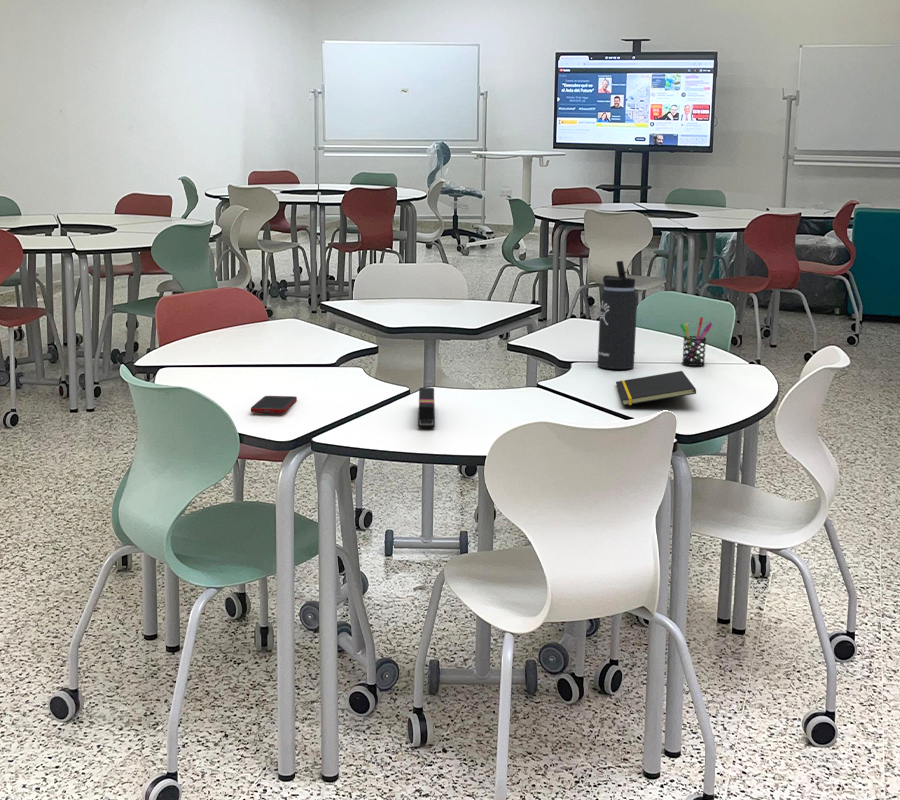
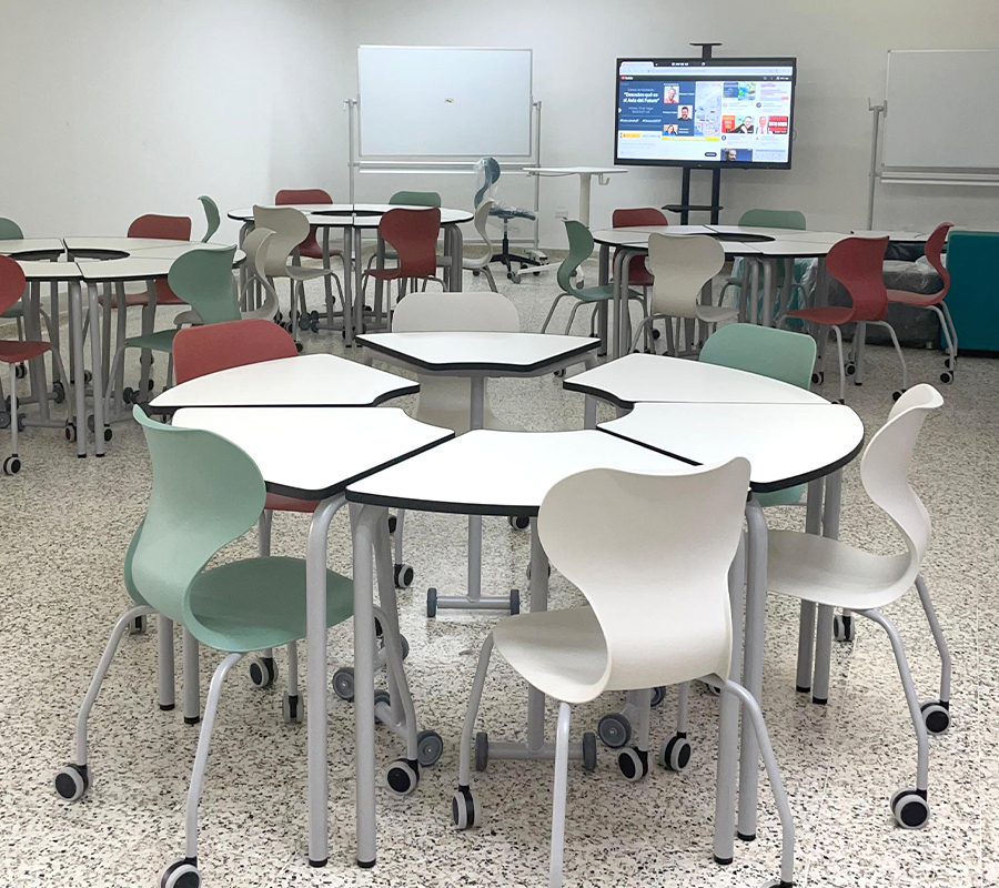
- pen holder (692, 340)
- thermos bottle (615, 313)
- notepad (653, 387)
- cell phone (274, 404)
- stapler (426, 406)
